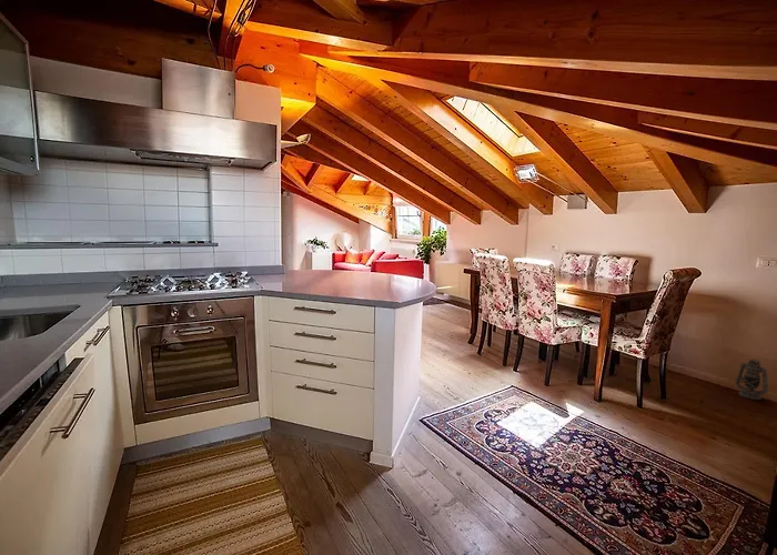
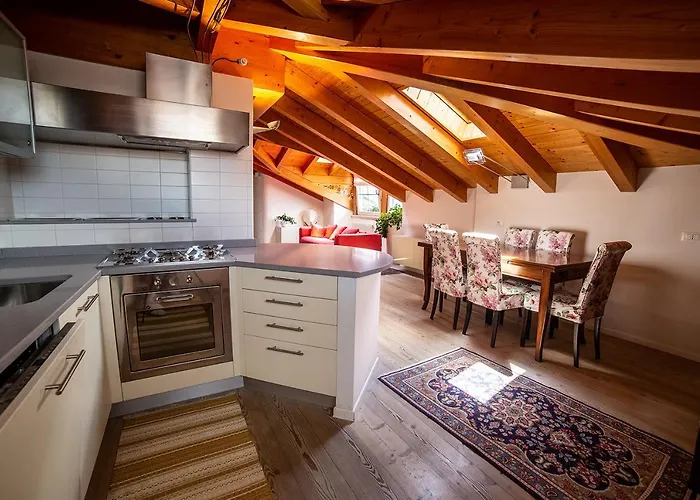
- lantern (753, 377)
